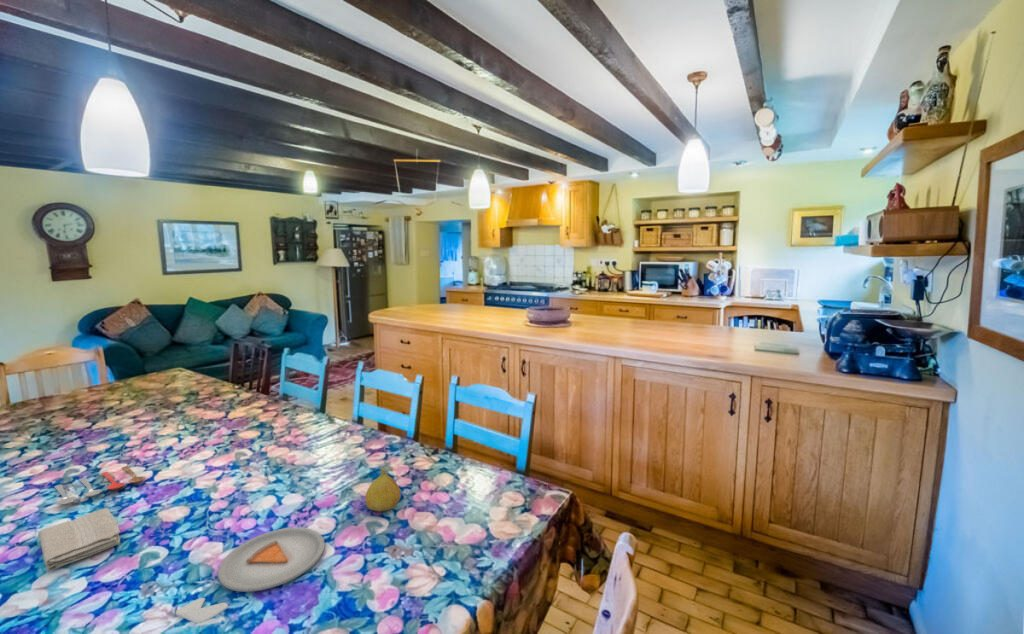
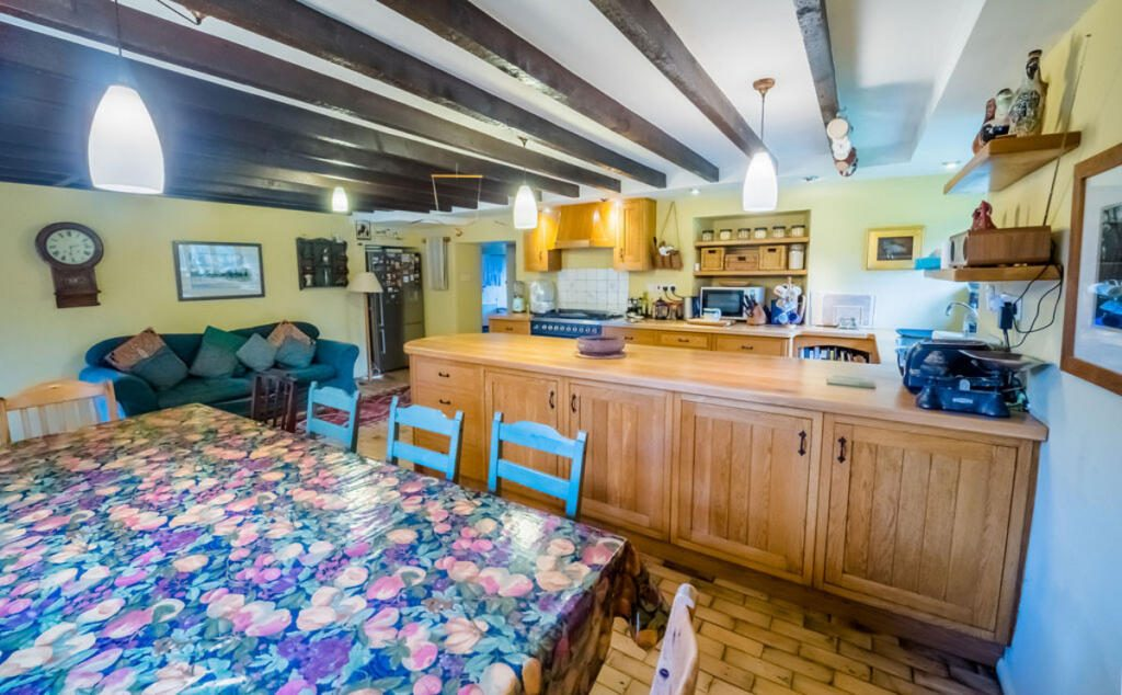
- dinner plate (257, 567)
- cooking utensil (99, 489)
- fruit (382, 488)
- washcloth (79, 535)
